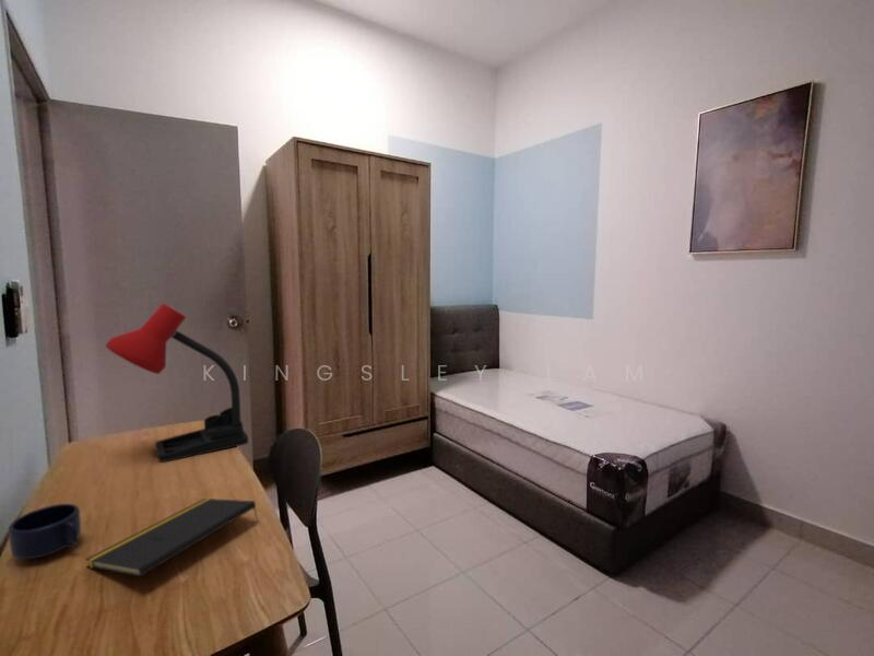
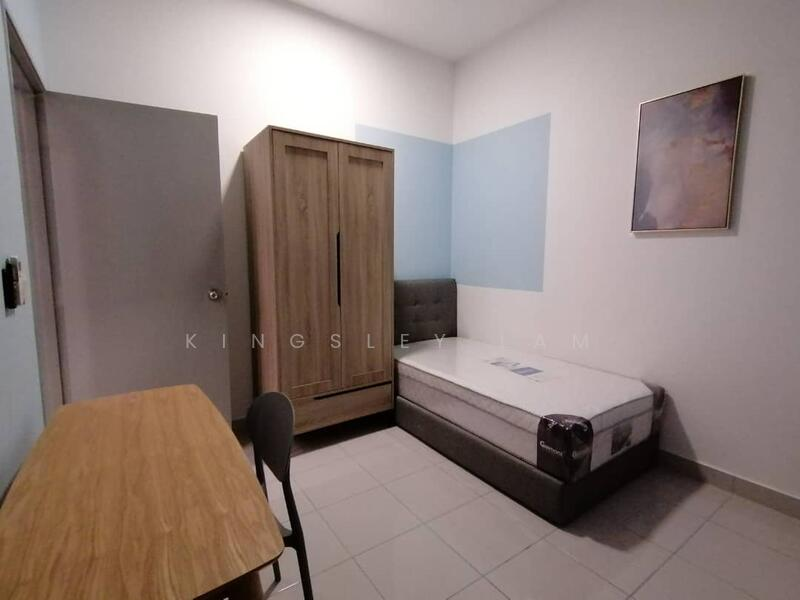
- mug (50, 534)
- notepad (177, 530)
- desk lamp (165, 366)
